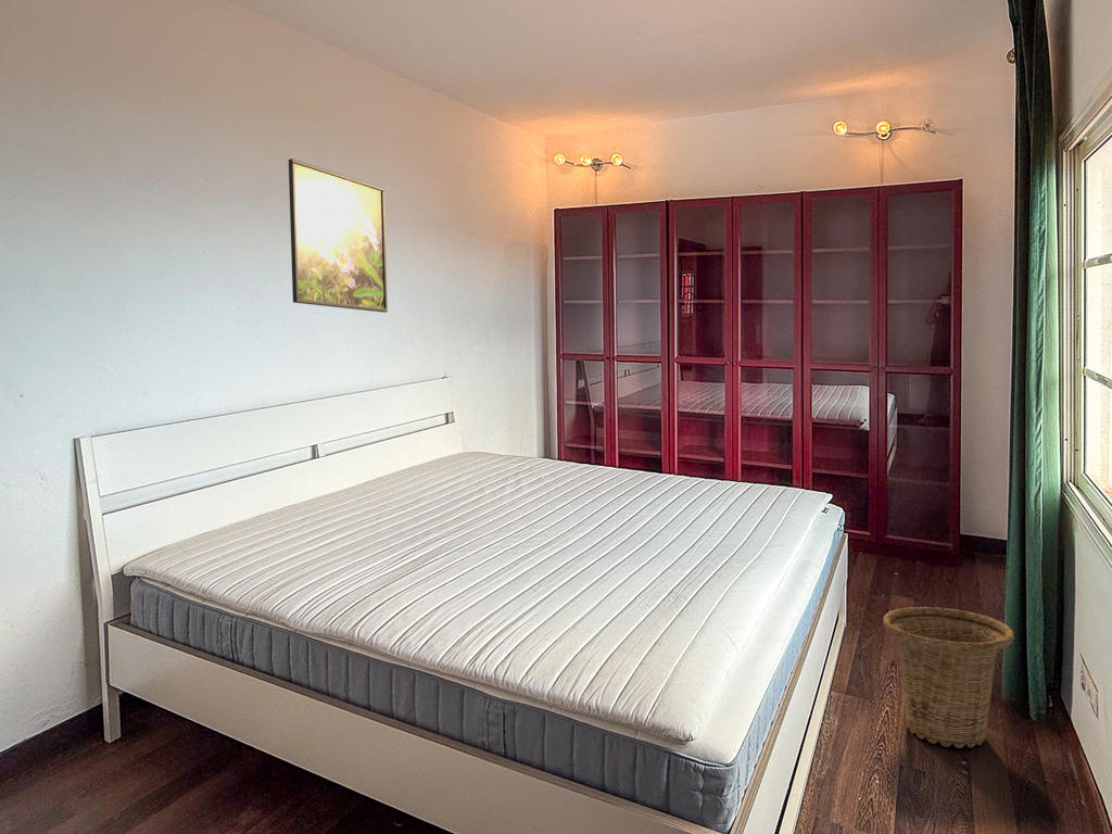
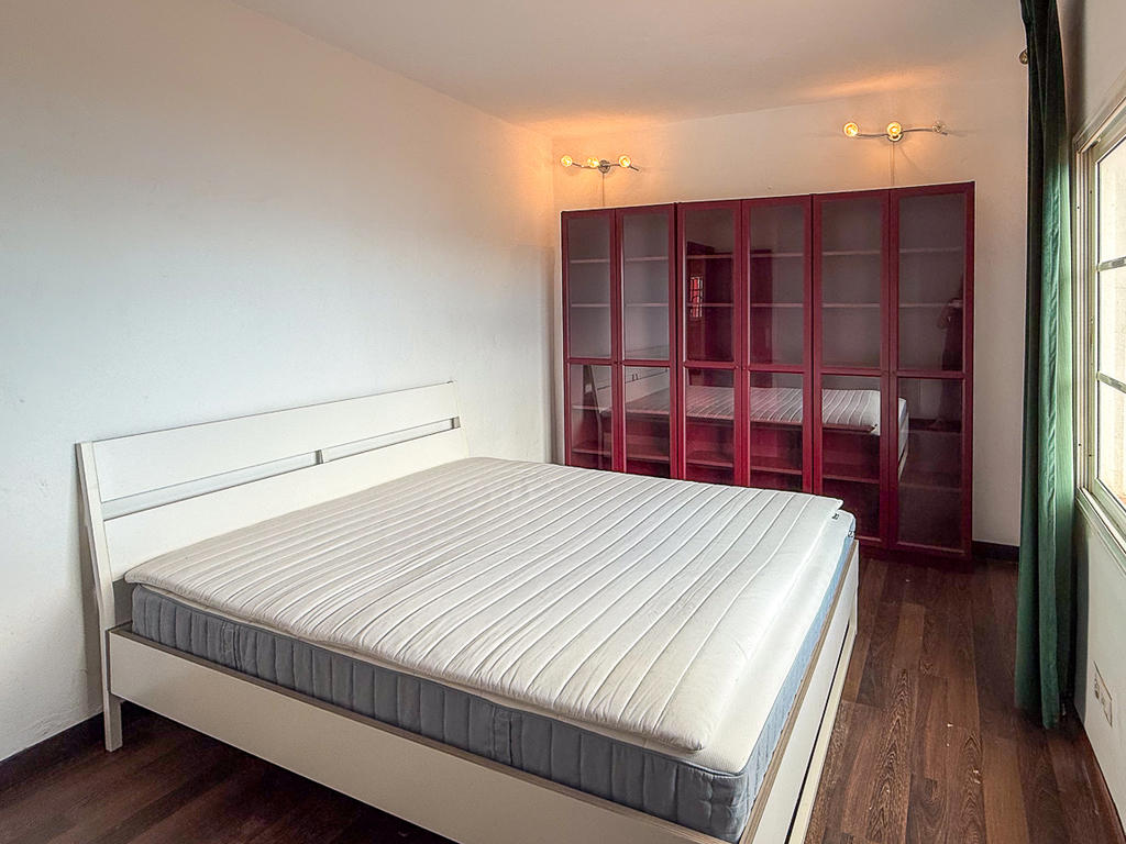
- basket (945, 678)
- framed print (341, 241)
